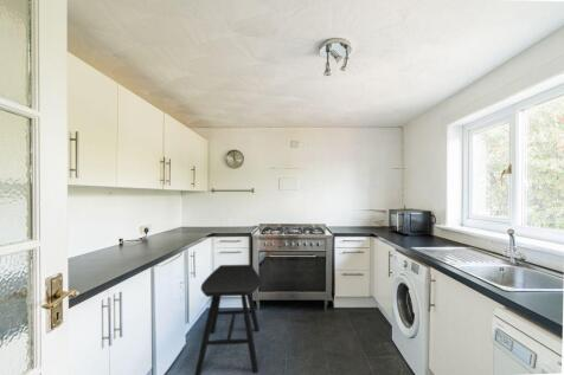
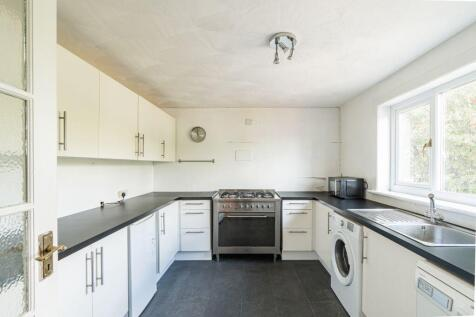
- stool (231, 312)
